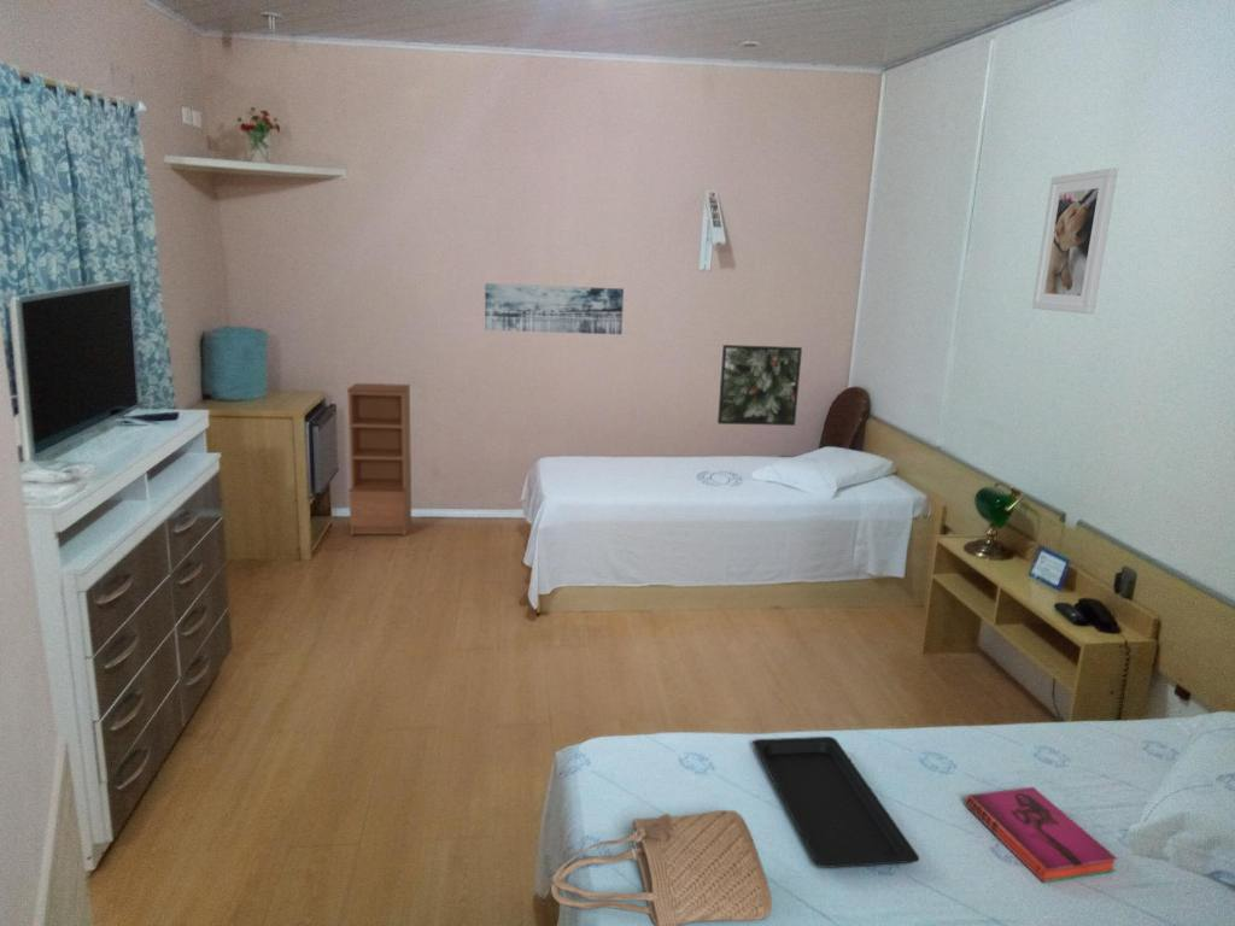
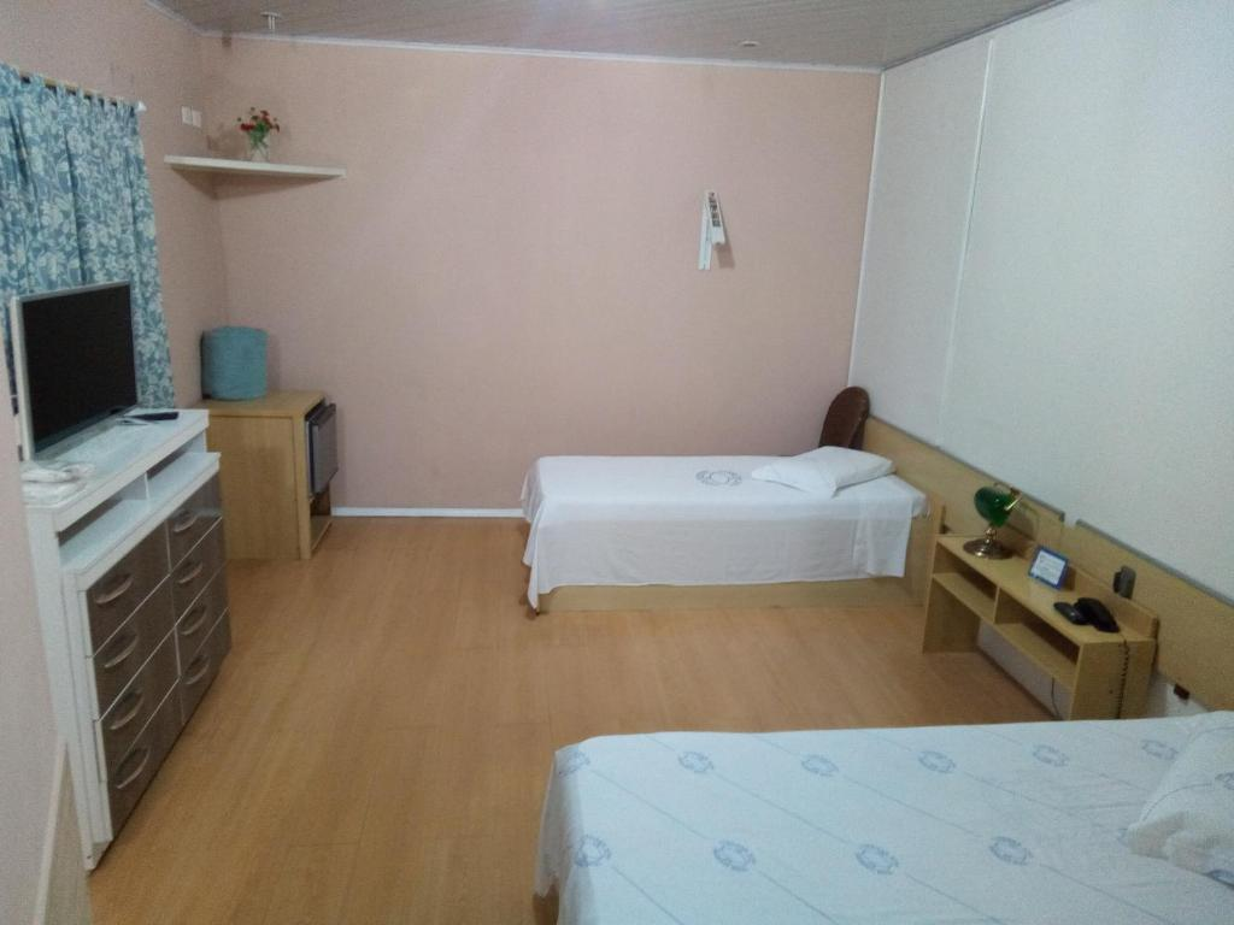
- tote bag (659, 858)
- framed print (1071, 242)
- hardback book (1037, 831)
- serving tray (826, 798)
- bookcase (380, 459)
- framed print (759, 385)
- wall art (554, 309)
